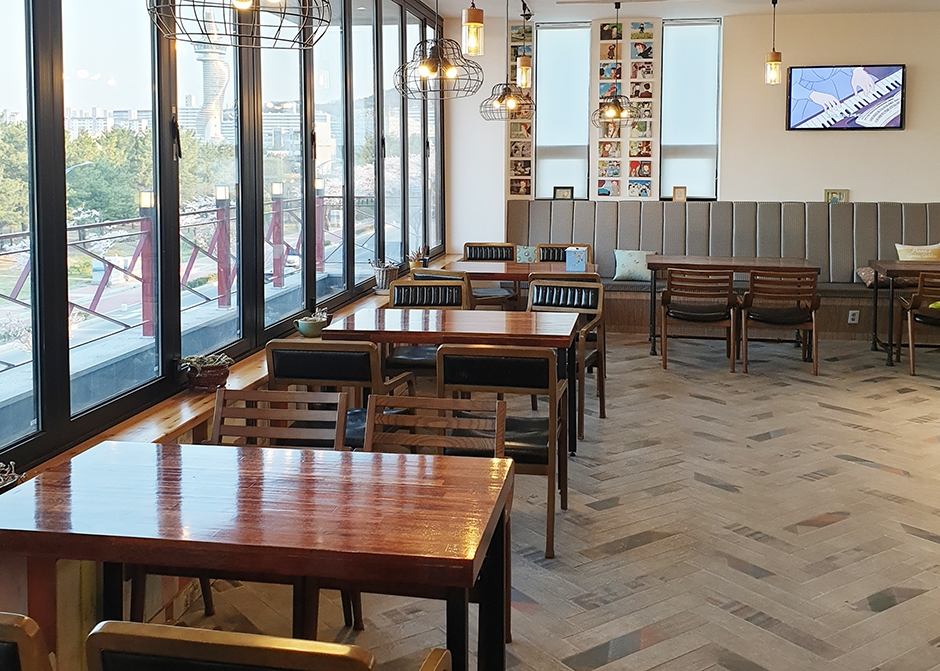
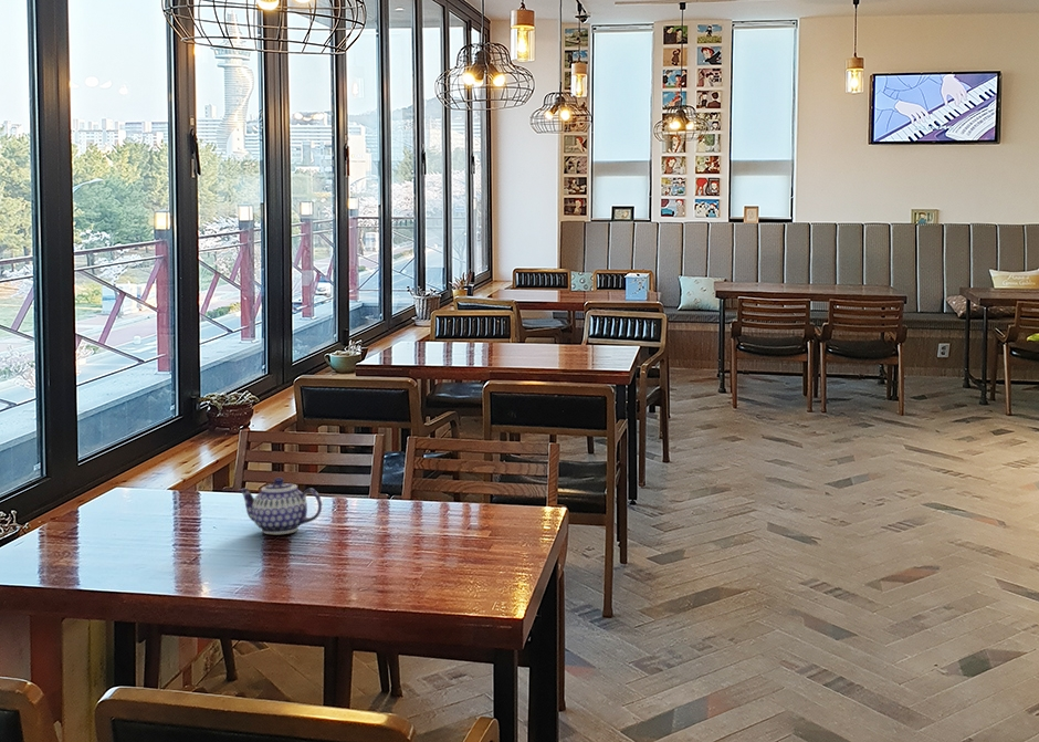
+ teapot (279, 503)
